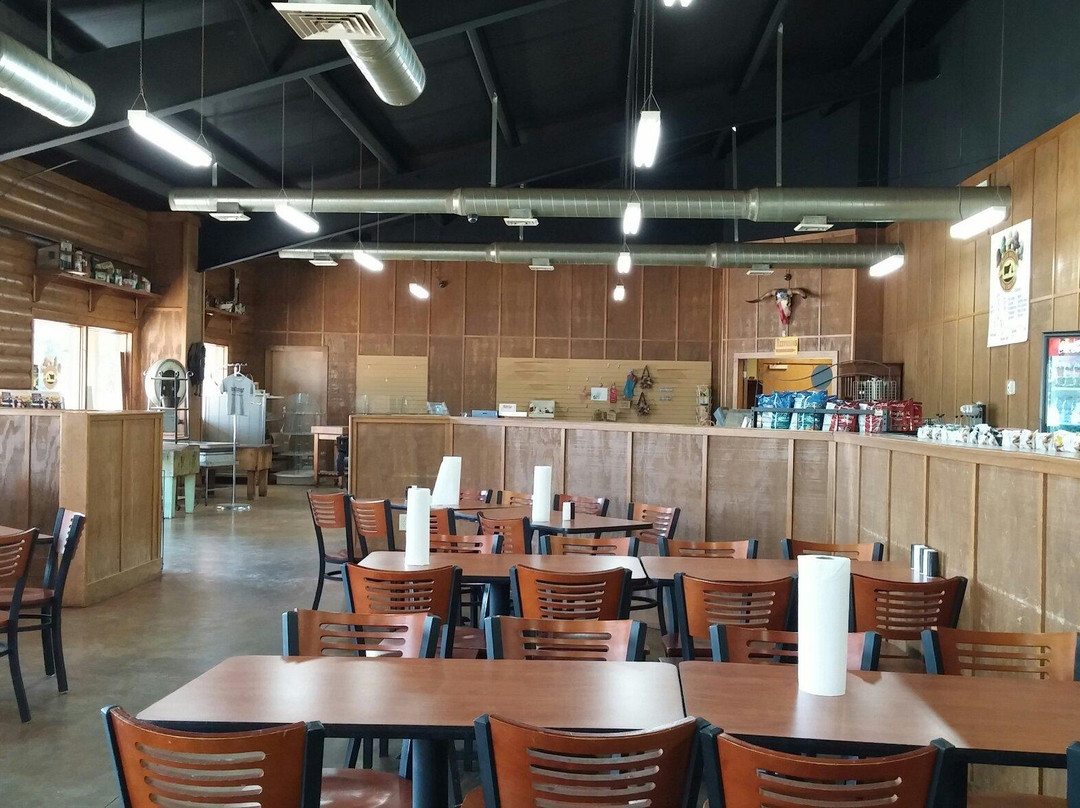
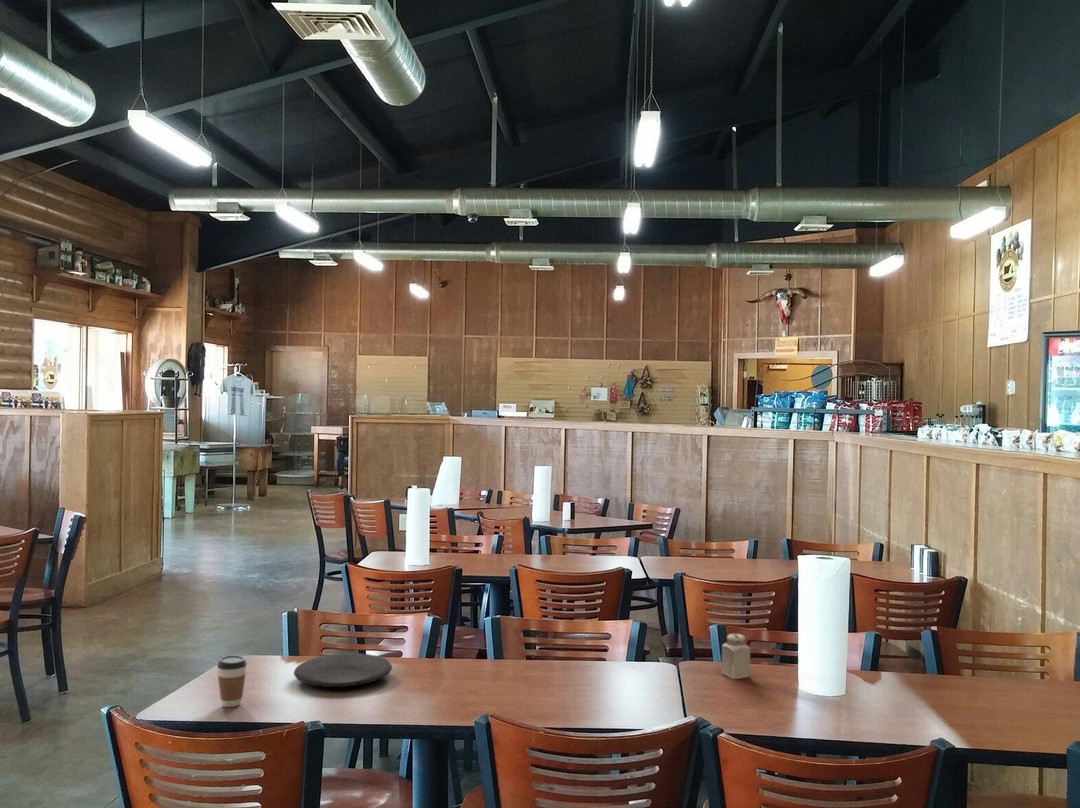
+ coffee cup (231, 681)
+ plate (343, 672)
+ salt shaker (735, 655)
